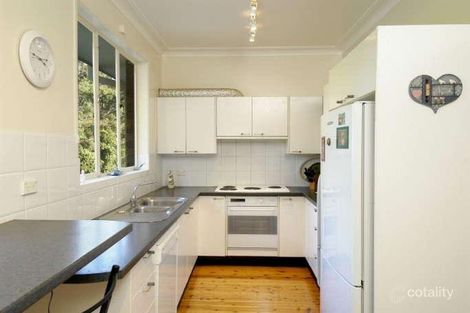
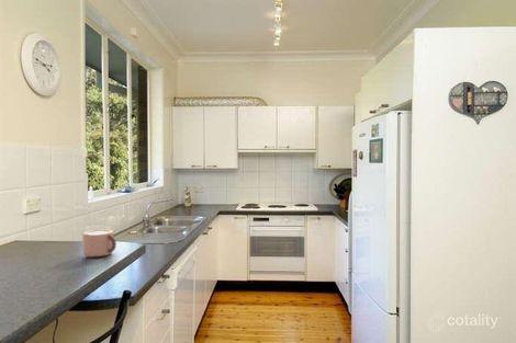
+ mug (101, 243)
